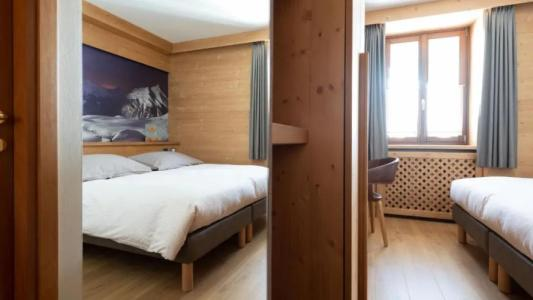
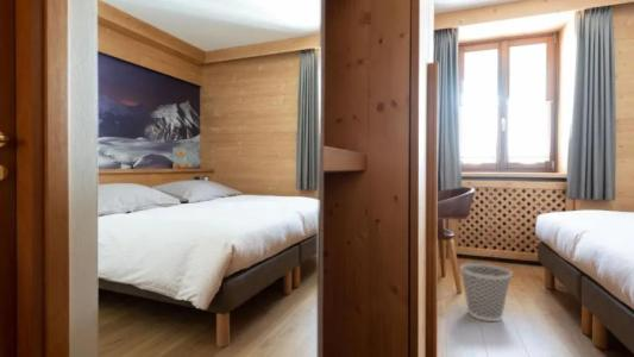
+ wastebasket (484, 292)
